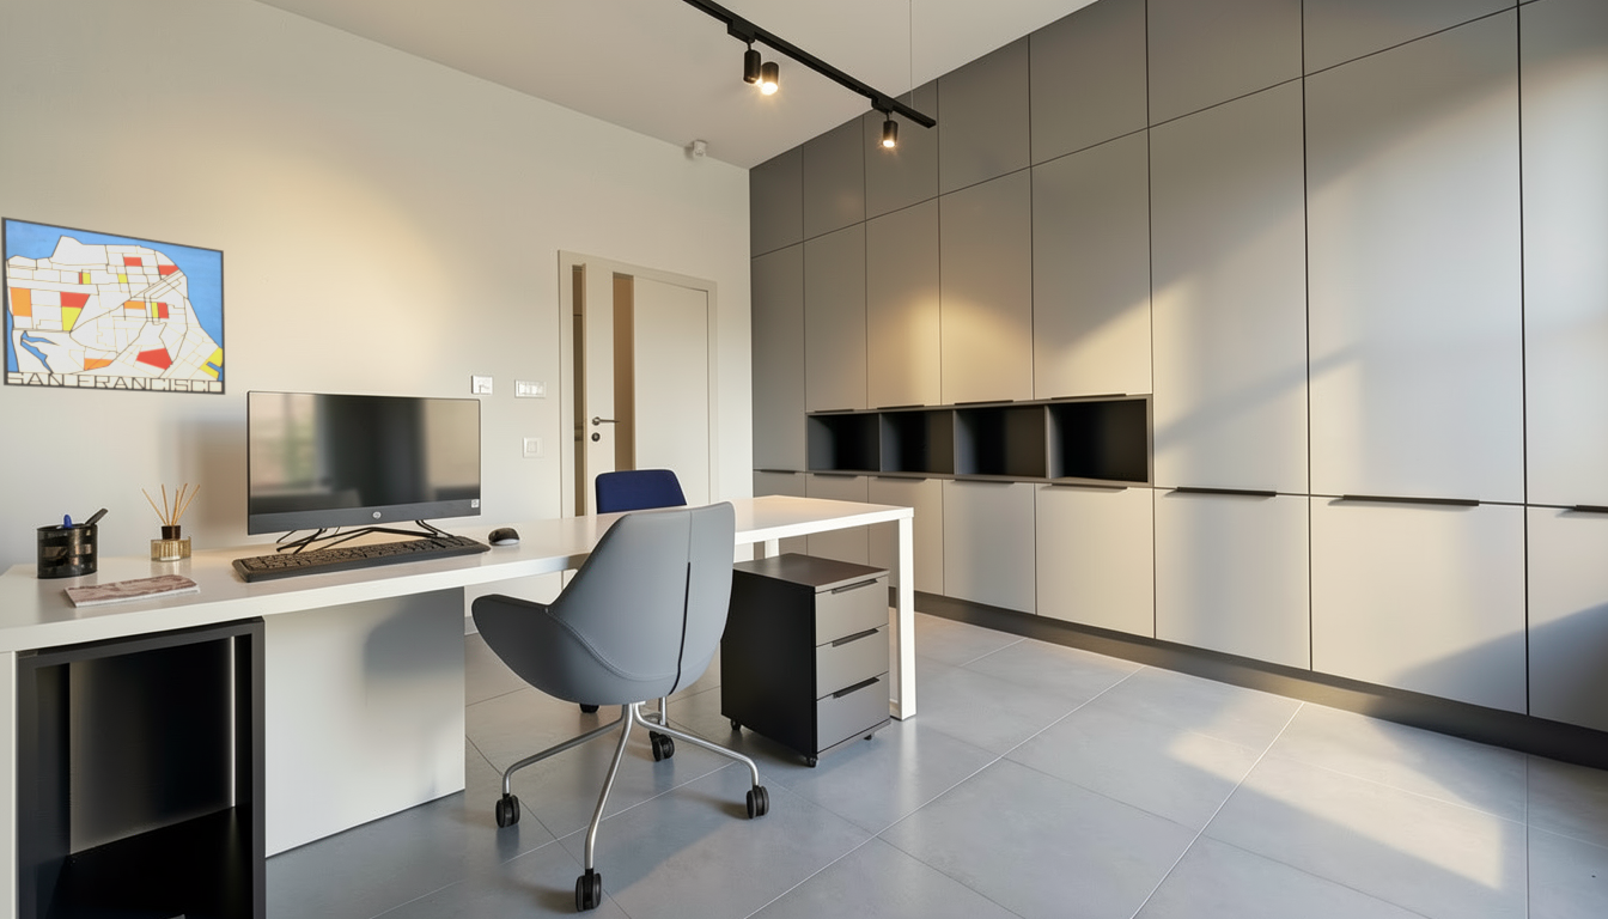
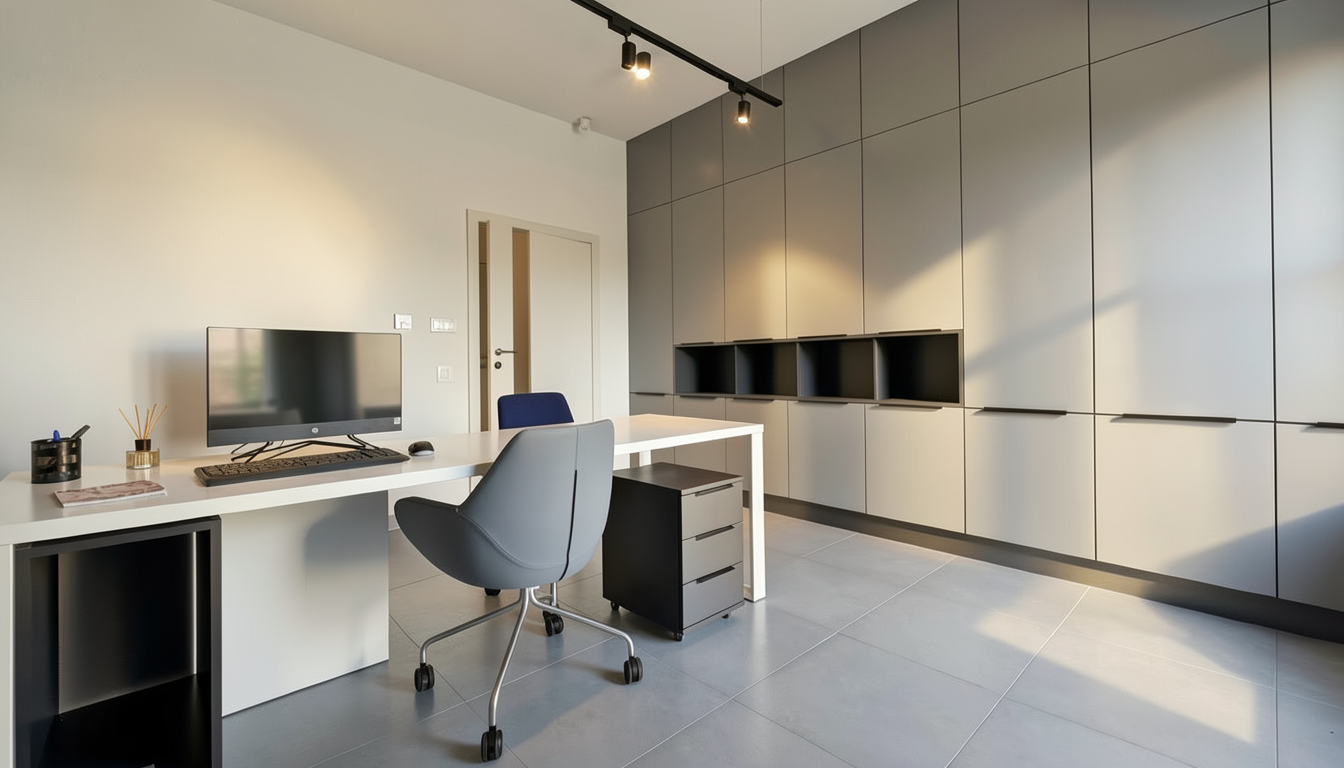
- wall art (122, 312)
